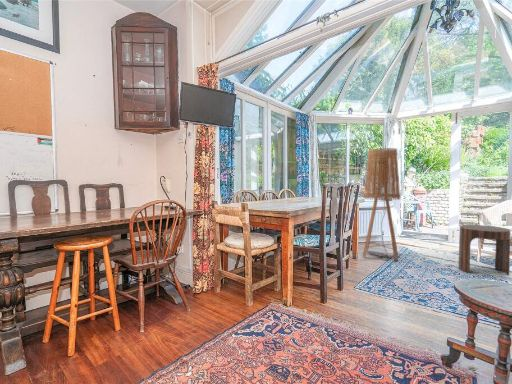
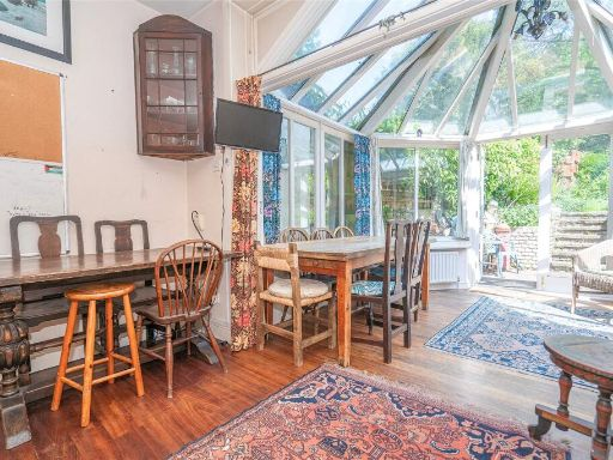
- floor lamp (384, 203)
- side table (483, 238)
